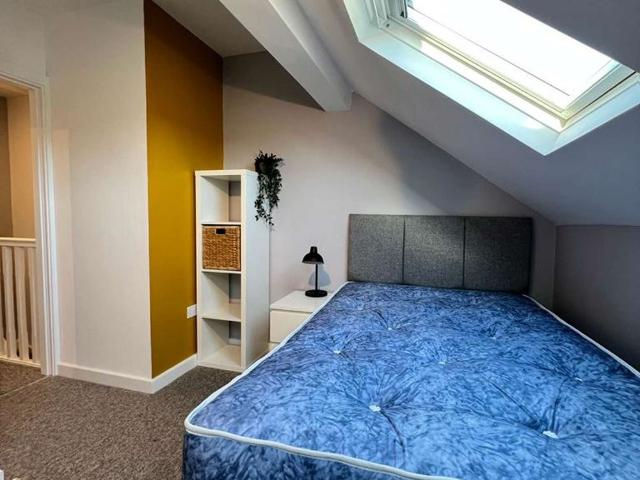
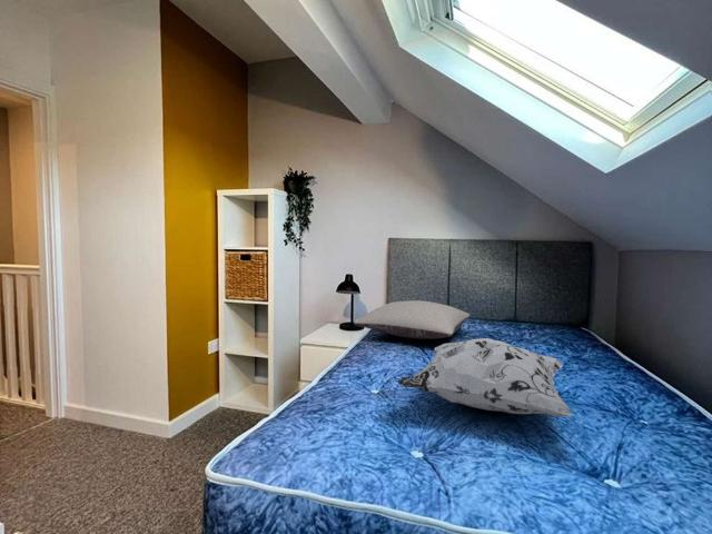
+ decorative pillow (486, 373)
+ pillow (415, 318)
